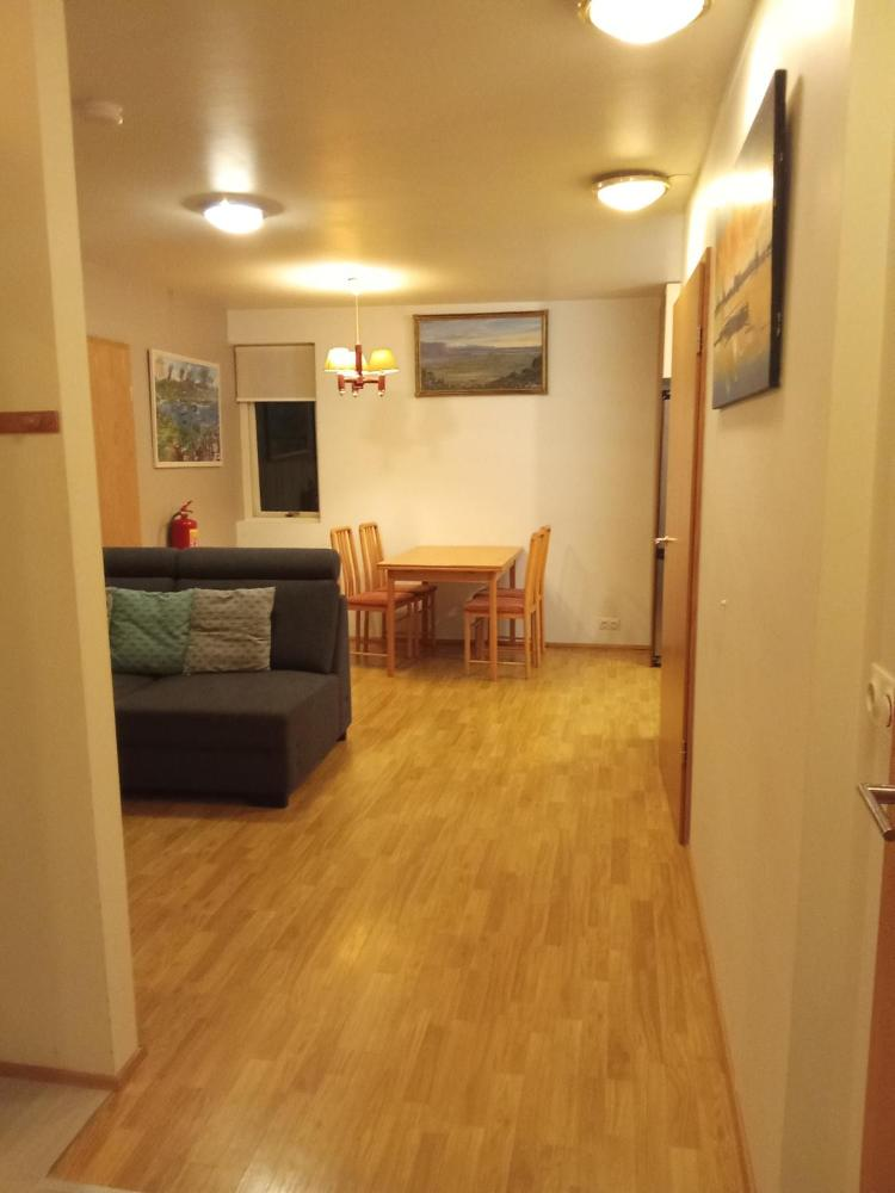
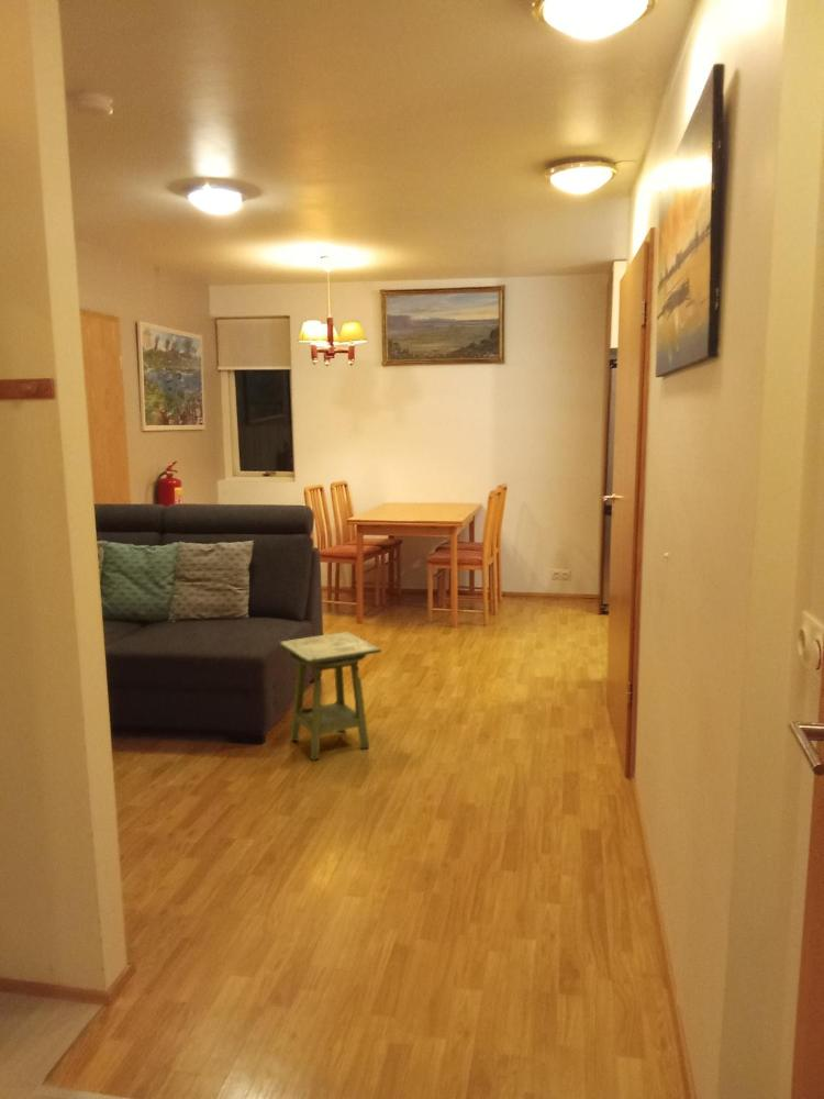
+ side table (336, 695)
